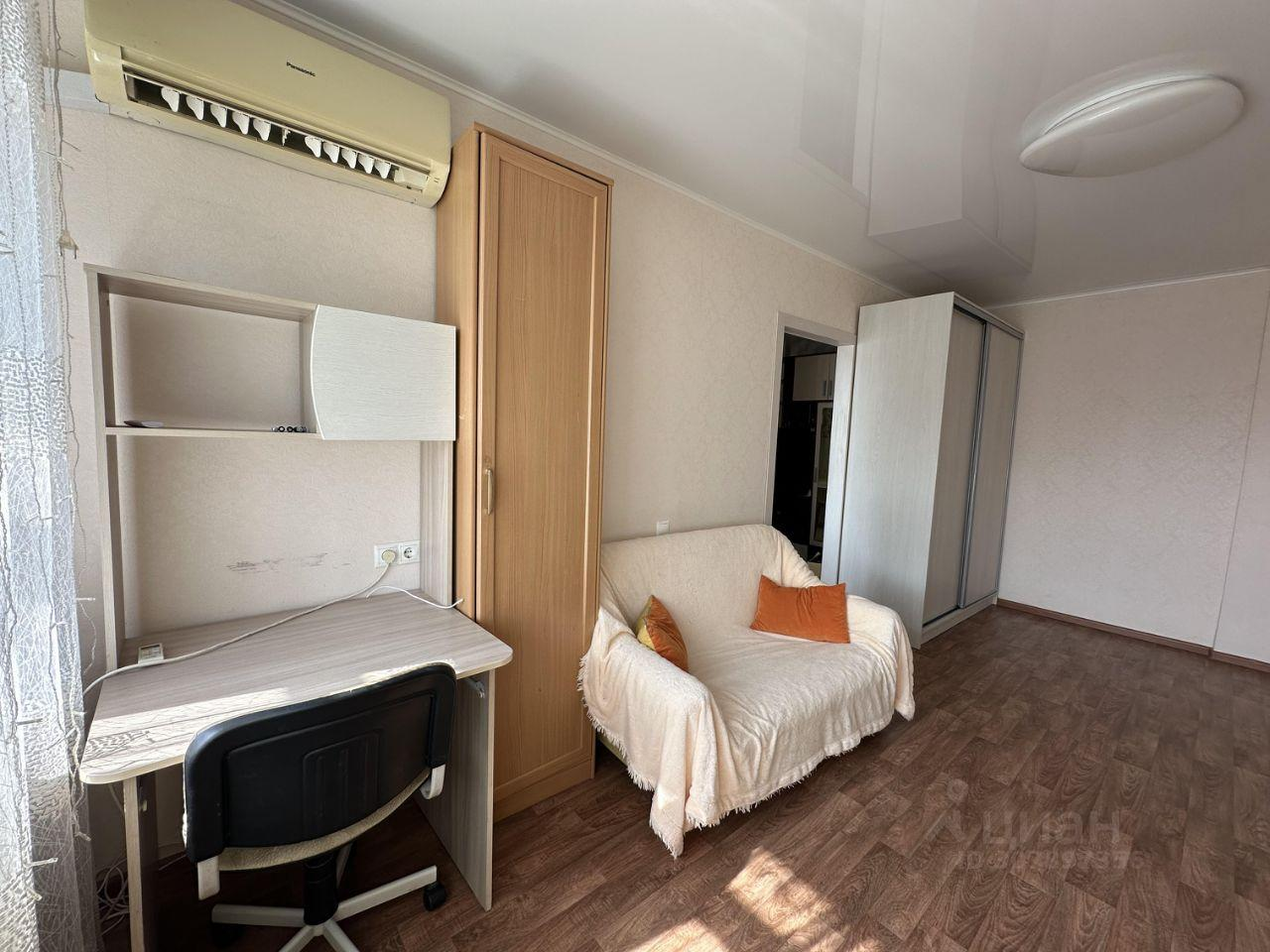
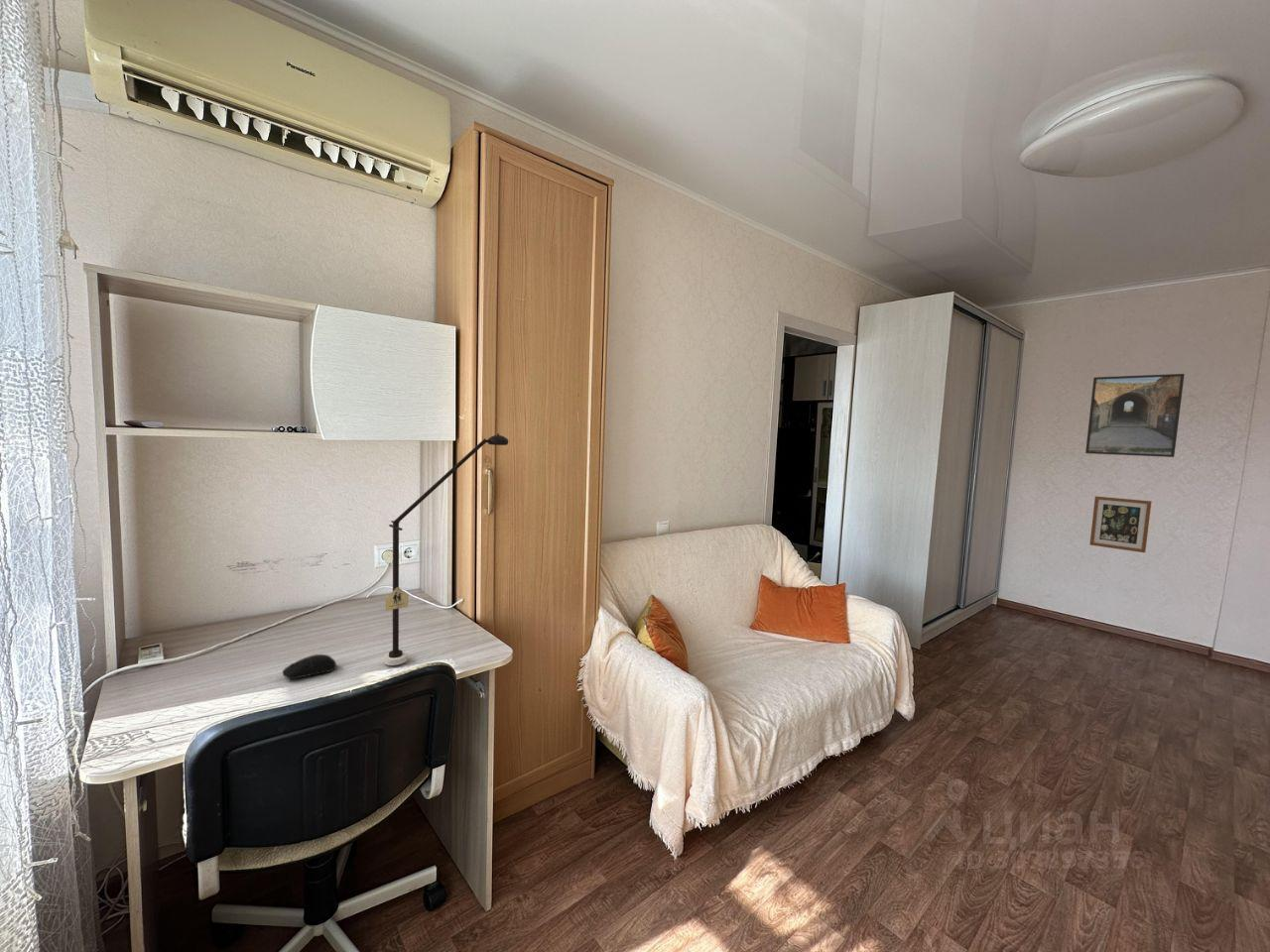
+ wall art (1119, 524)
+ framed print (1132, 416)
+ computer mouse (310, 664)
+ desk lamp (416, 506)
